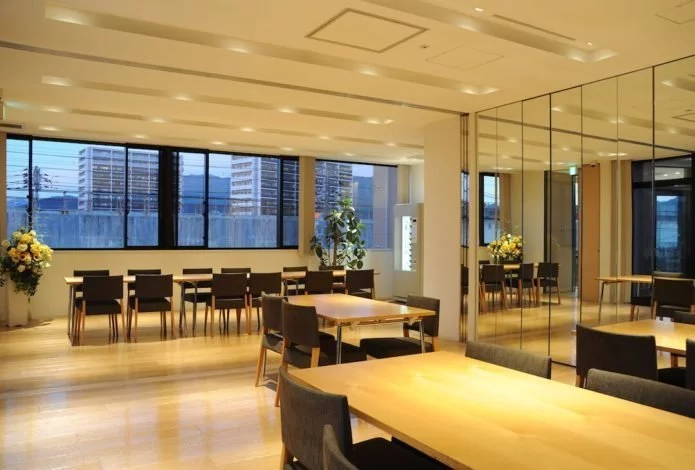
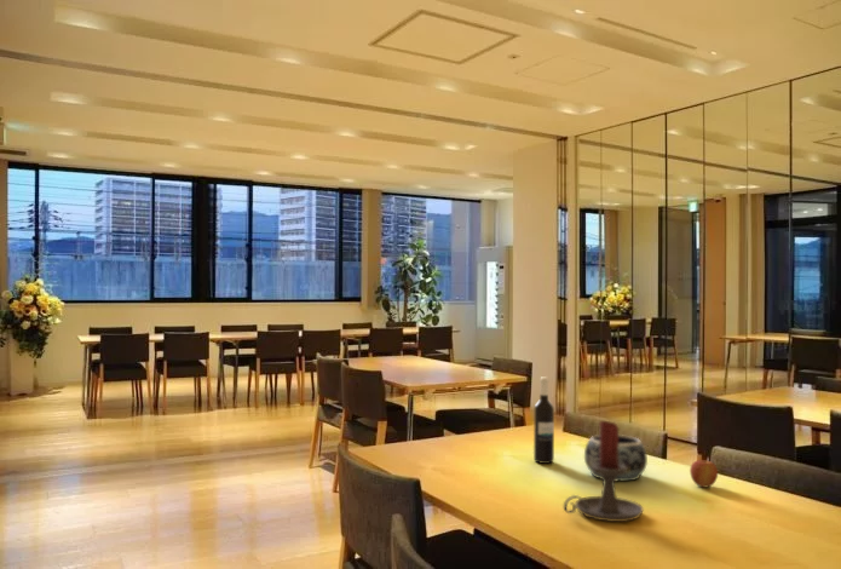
+ apple (703, 473)
+ decorative bowl (618, 456)
+ wine bottle (543, 419)
+ candle holder (600, 467)
